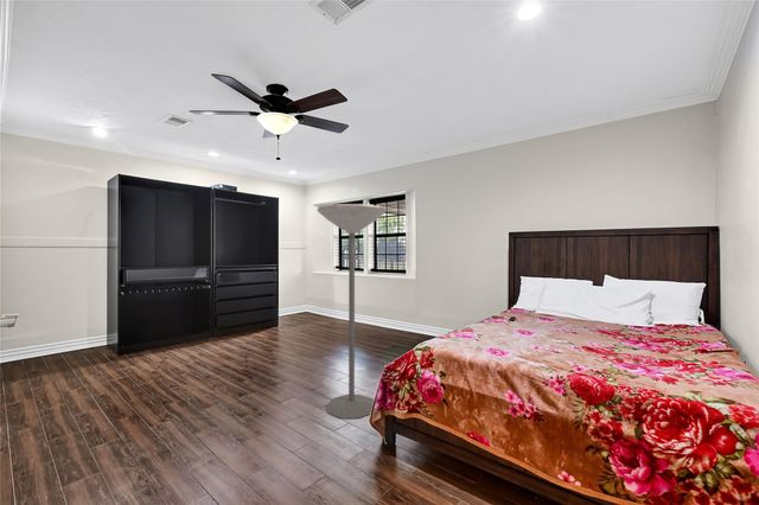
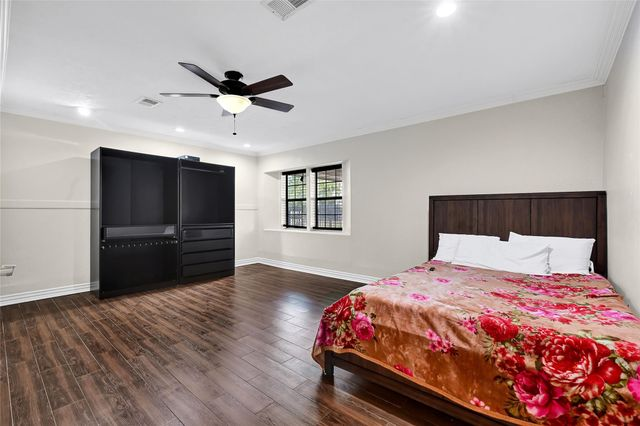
- floor lamp (351, 307)
